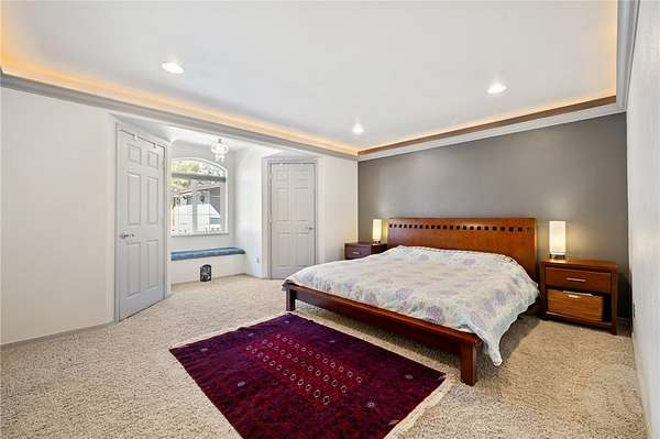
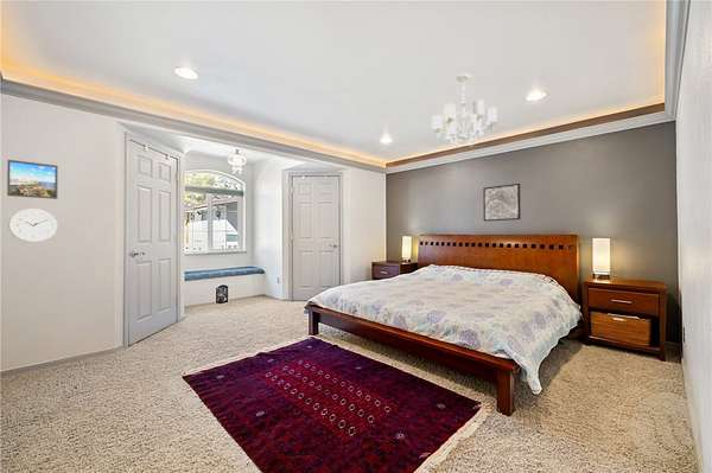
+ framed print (33, 179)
+ chandelier (463, 110)
+ wall art (501, 203)
+ wall clock (33, 225)
